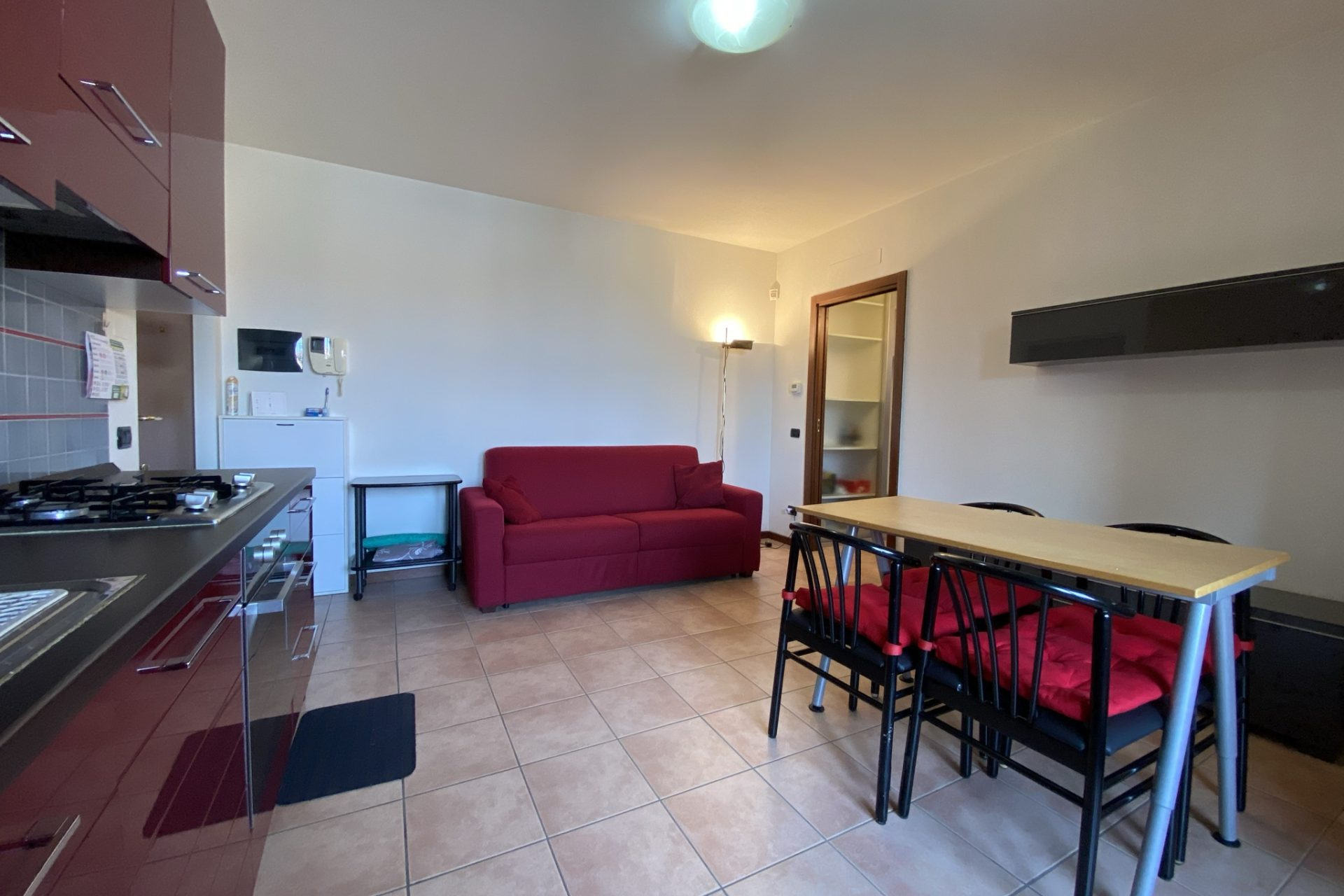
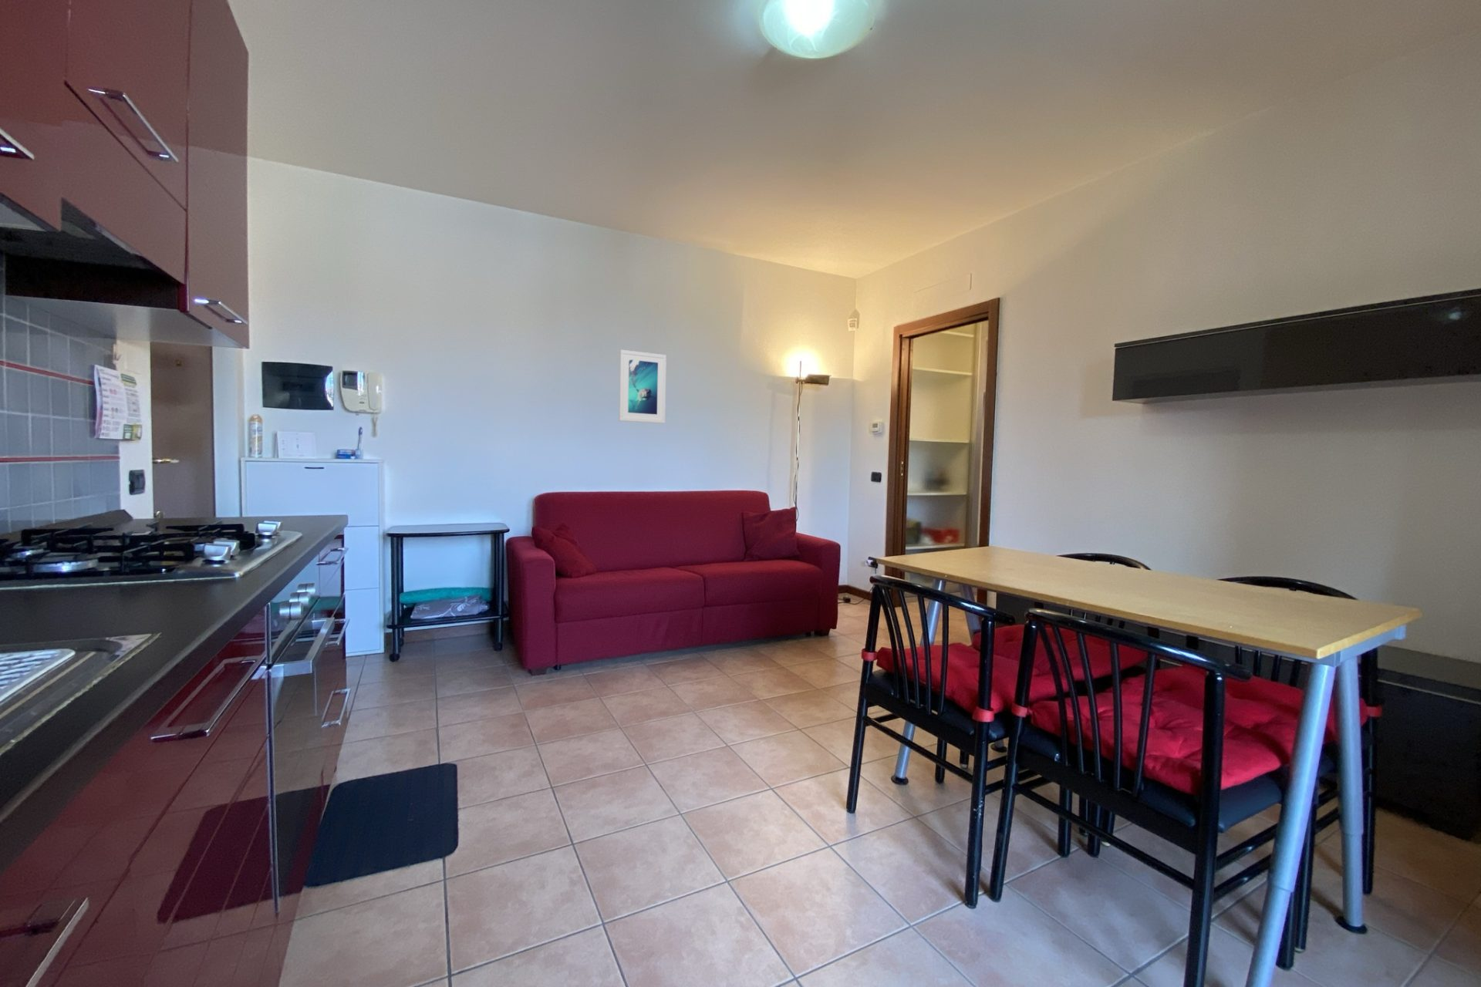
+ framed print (642, 387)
